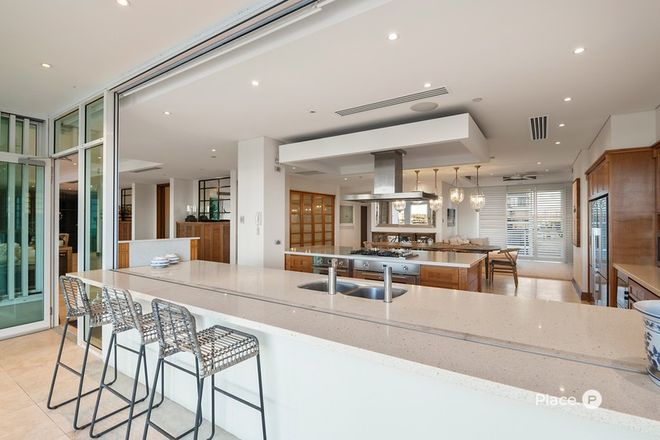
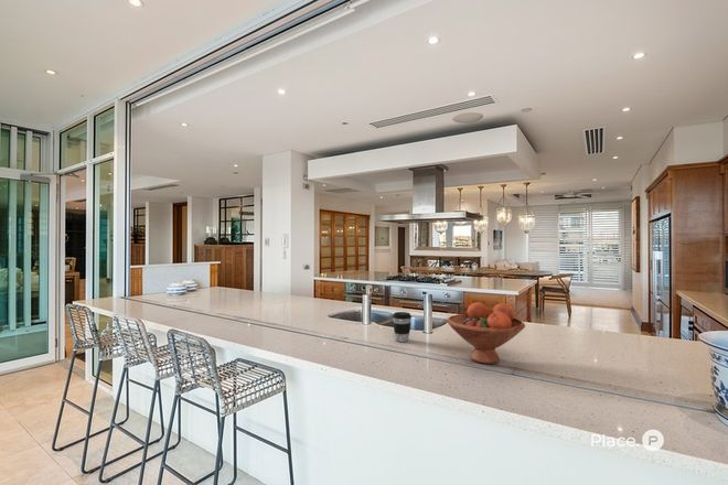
+ fruit bowl (484, 332)
+ coffee cup (402, 326)
